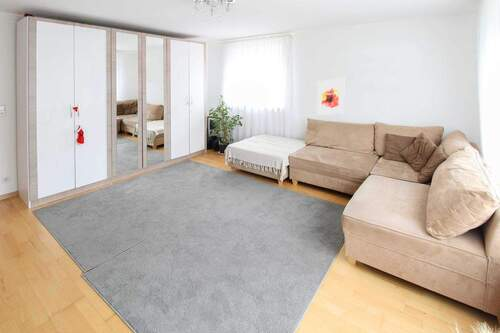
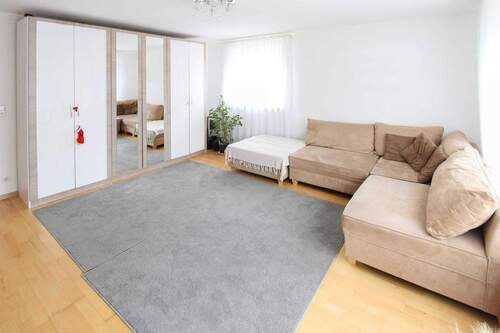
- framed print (330, 97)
